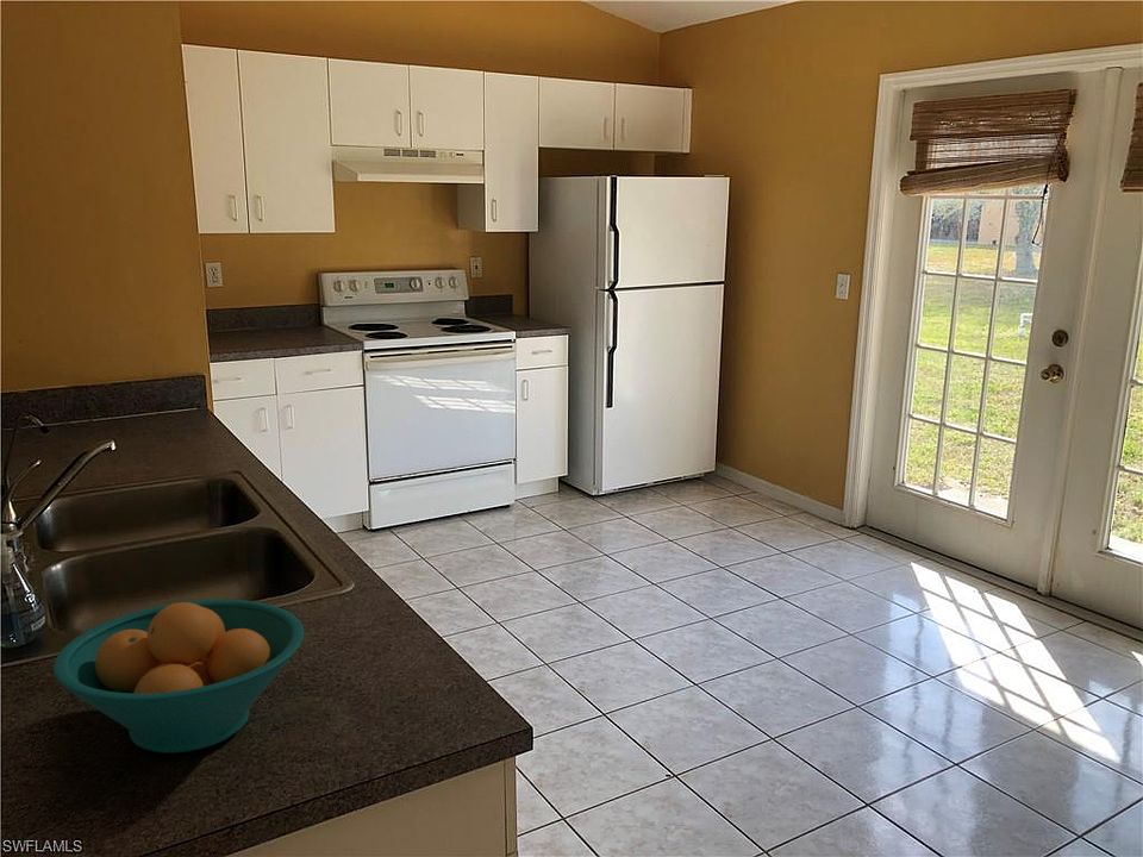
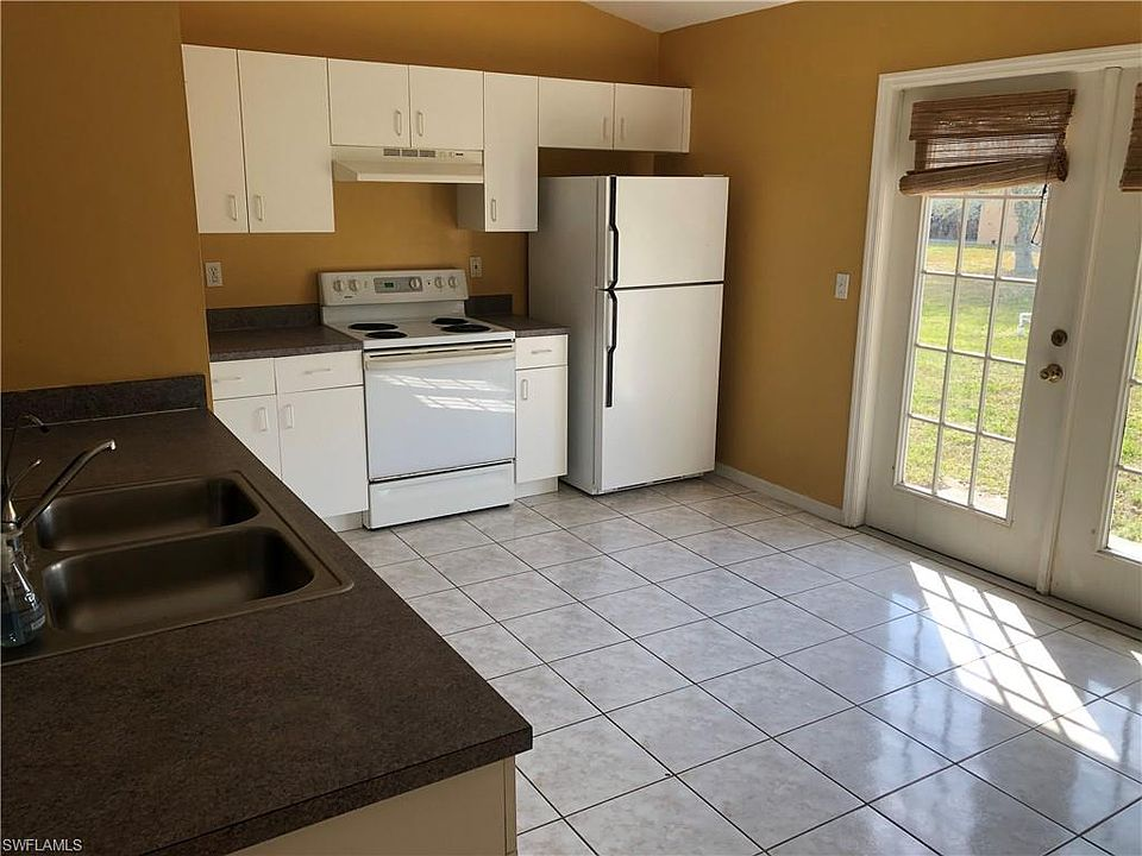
- fruit bowl (186, 665)
